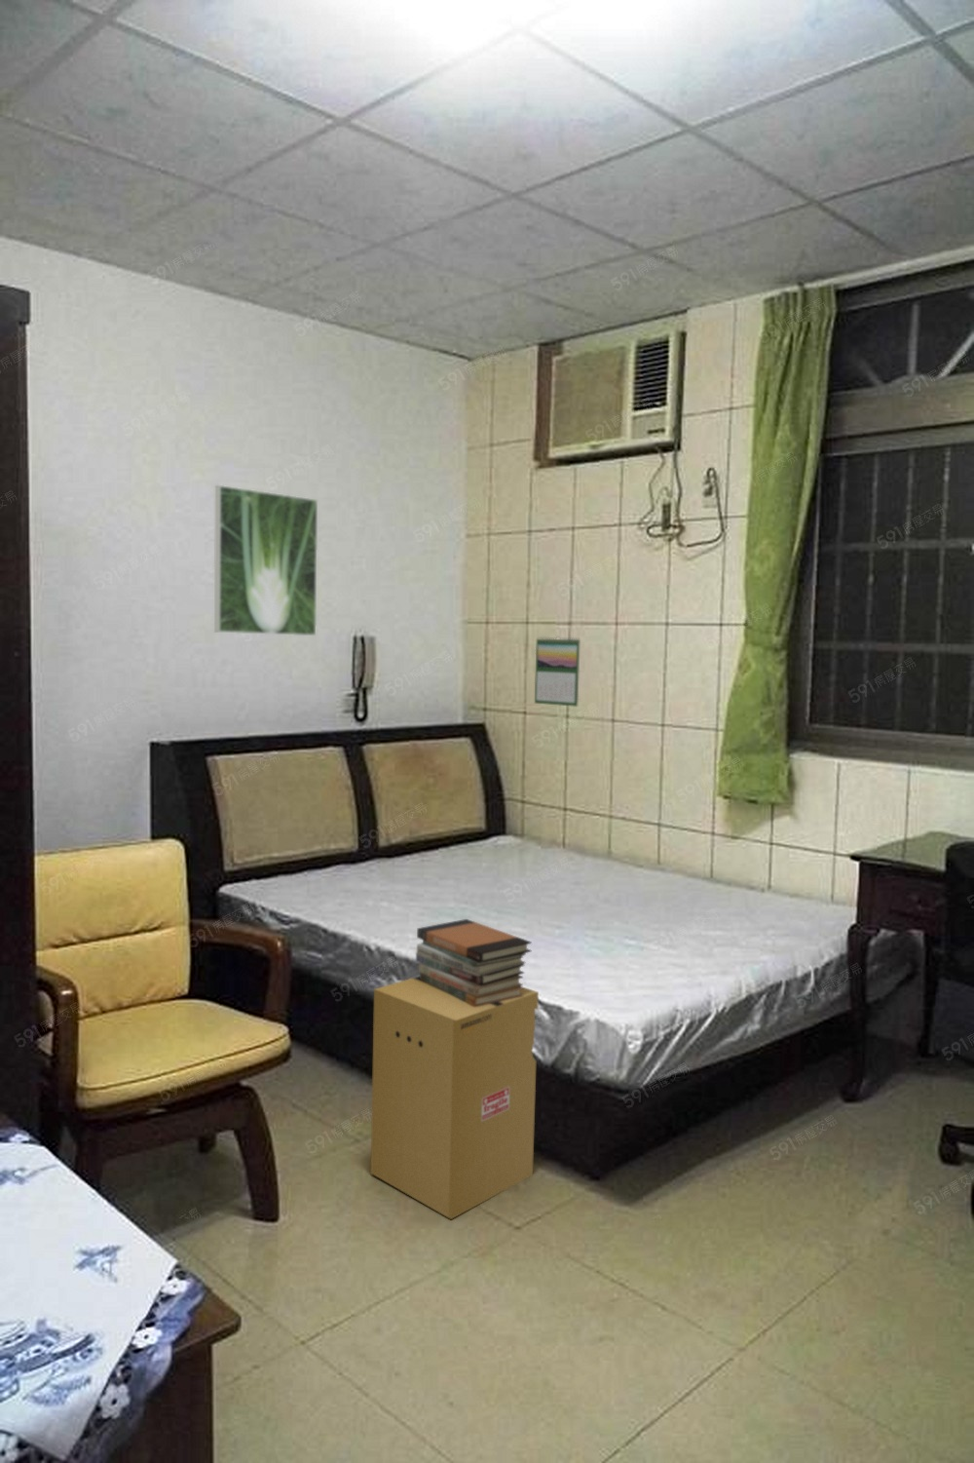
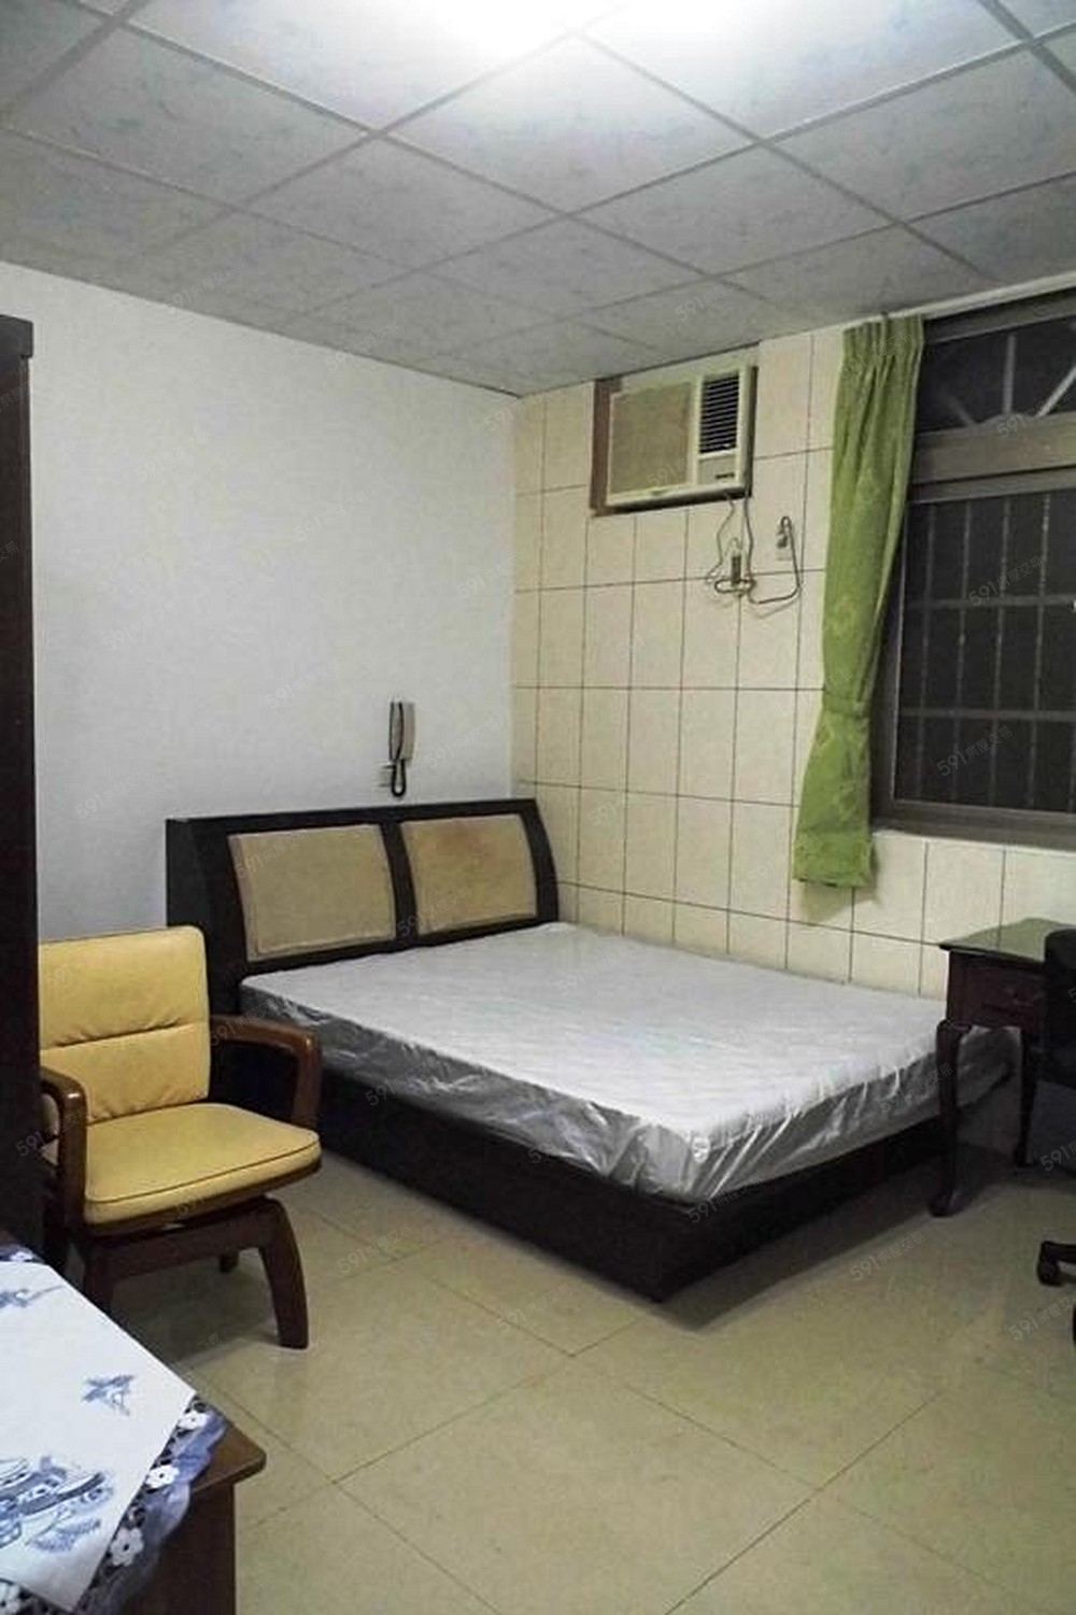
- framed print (267, 563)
- book stack (471, 960)
- calendar (557, 670)
- cardboard box (454, 1083)
